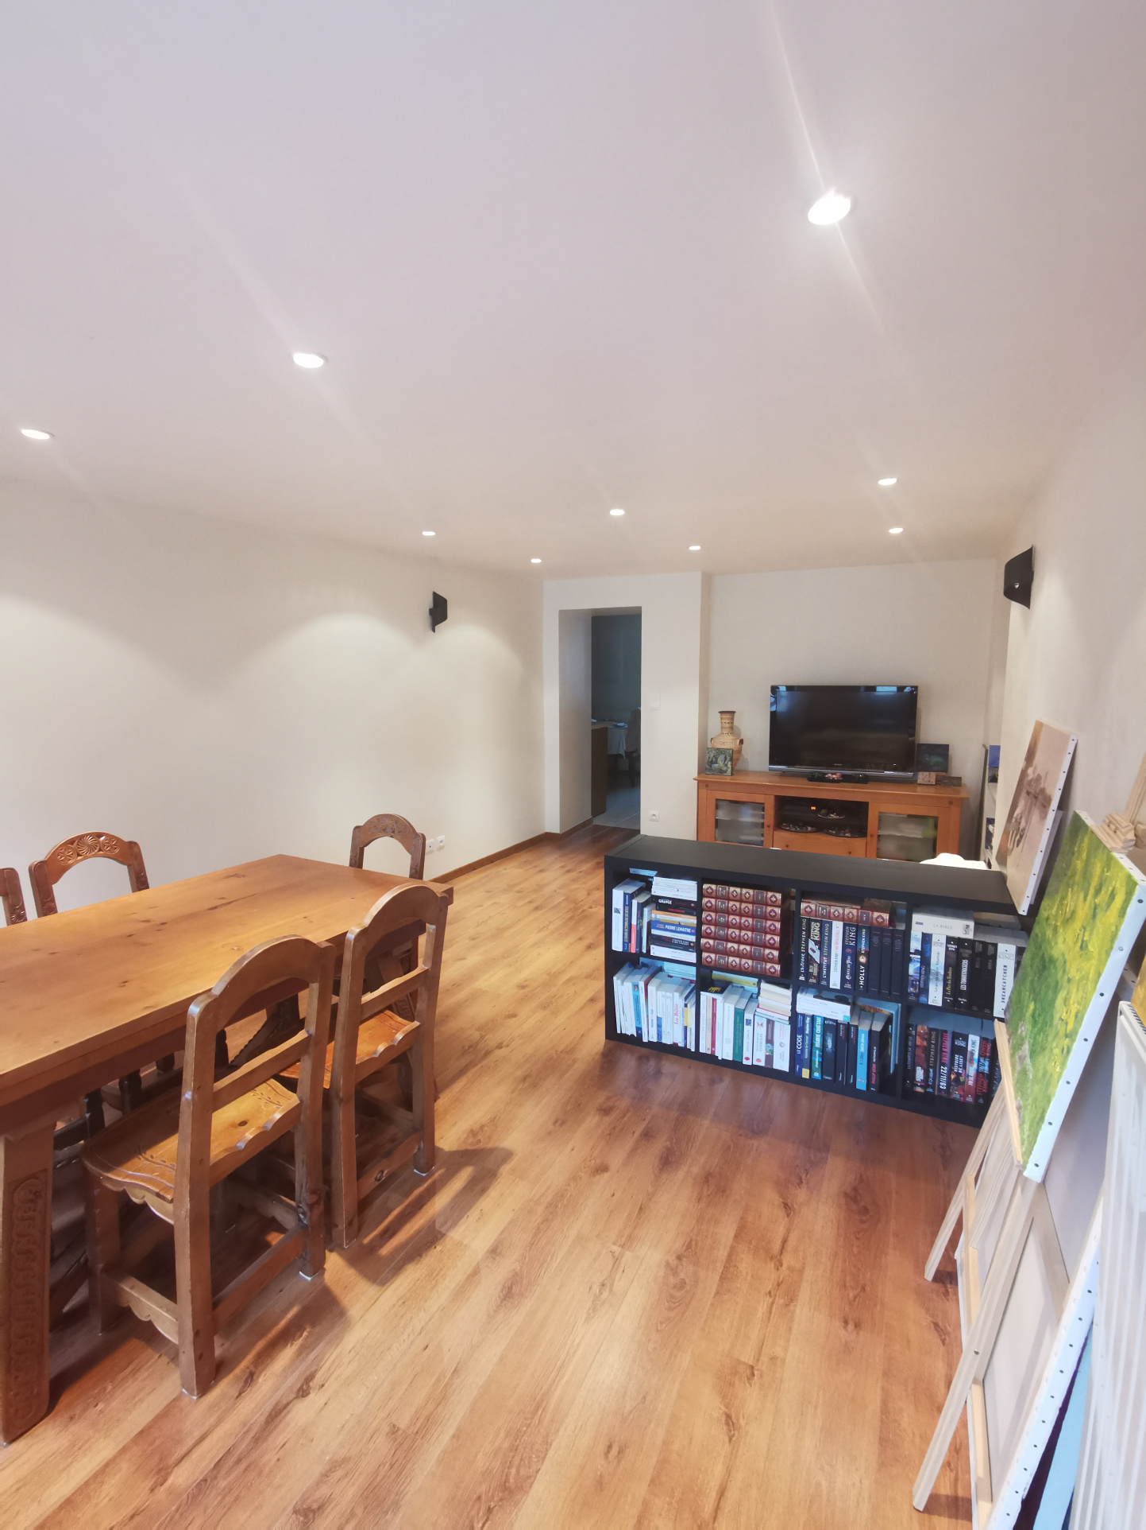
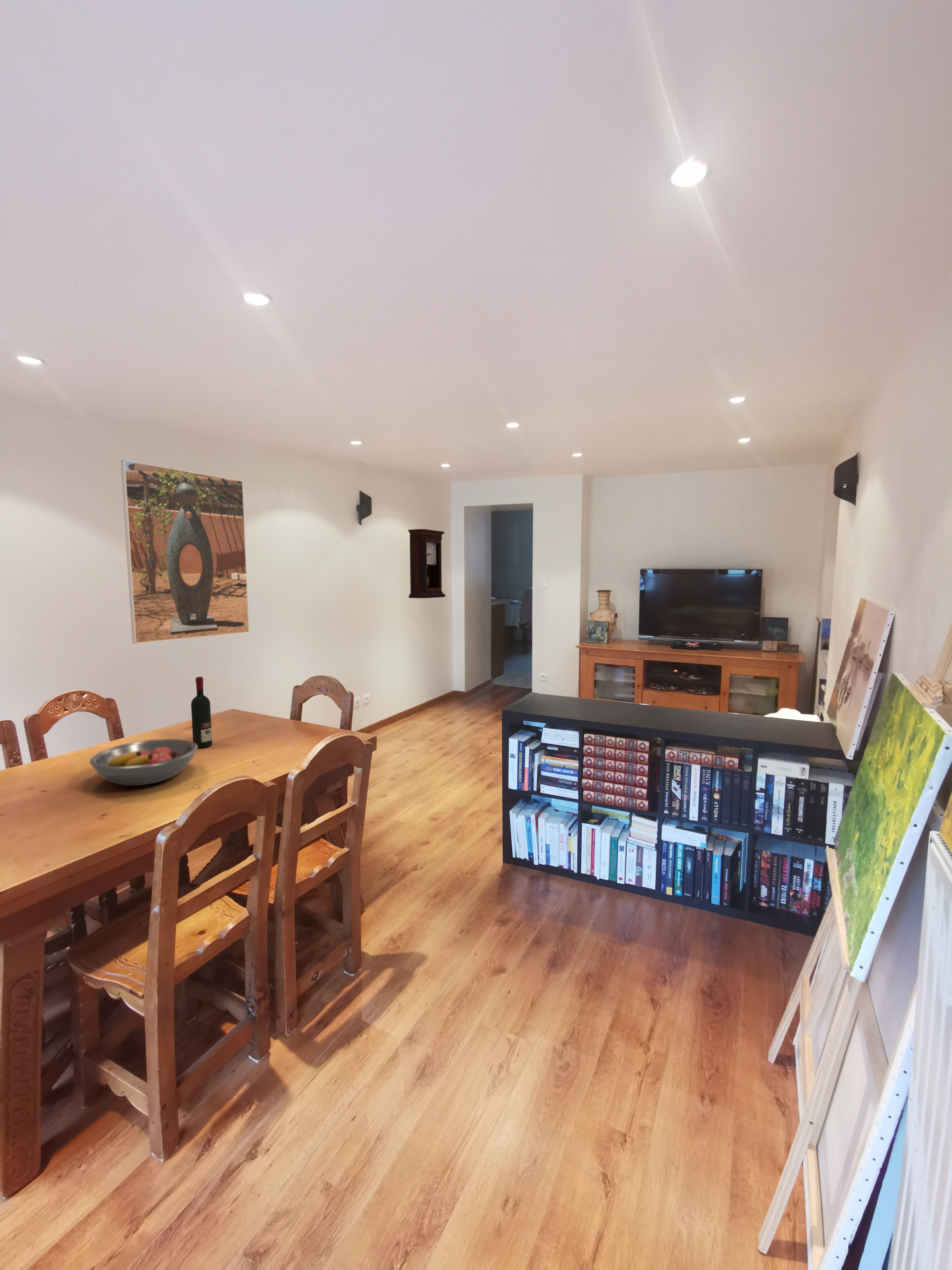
+ pendulum clock (428, 564)
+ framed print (192, 555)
+ fruit bowl (146, 762)
+ alcohol (201, 712)
